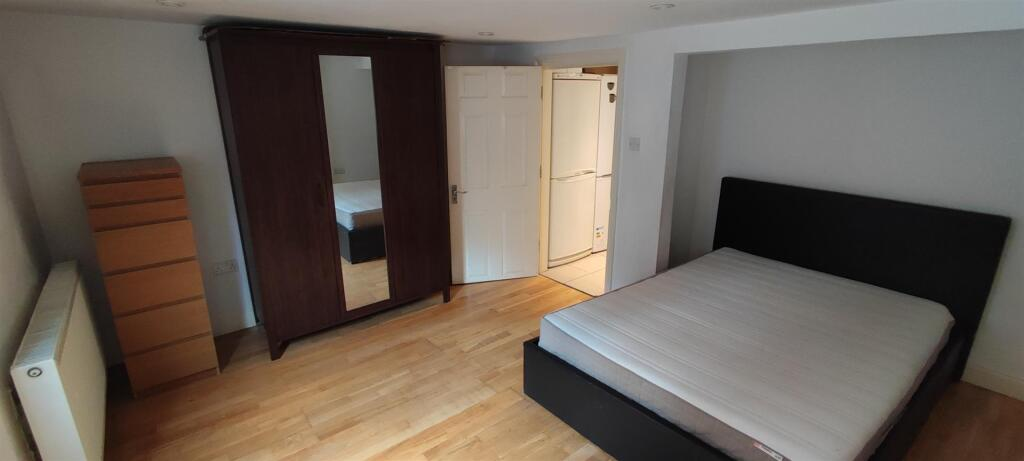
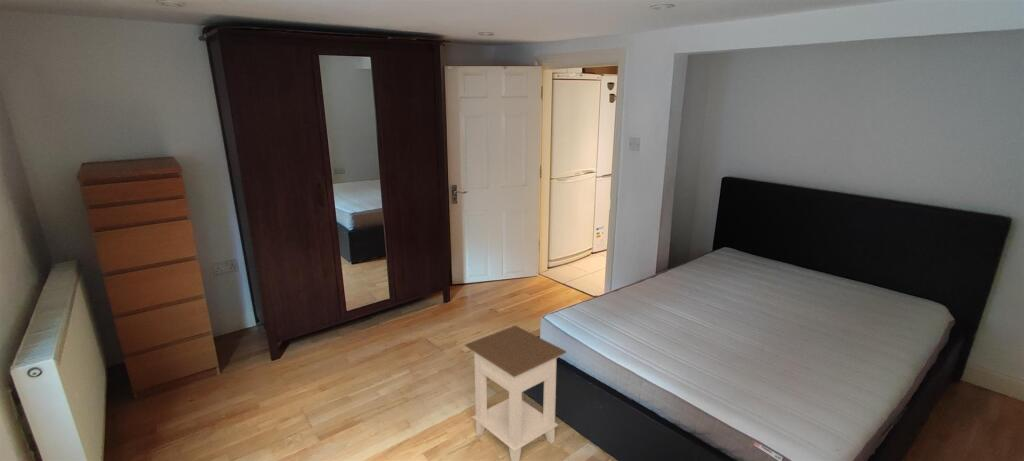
+ nightstand (514, 393)
